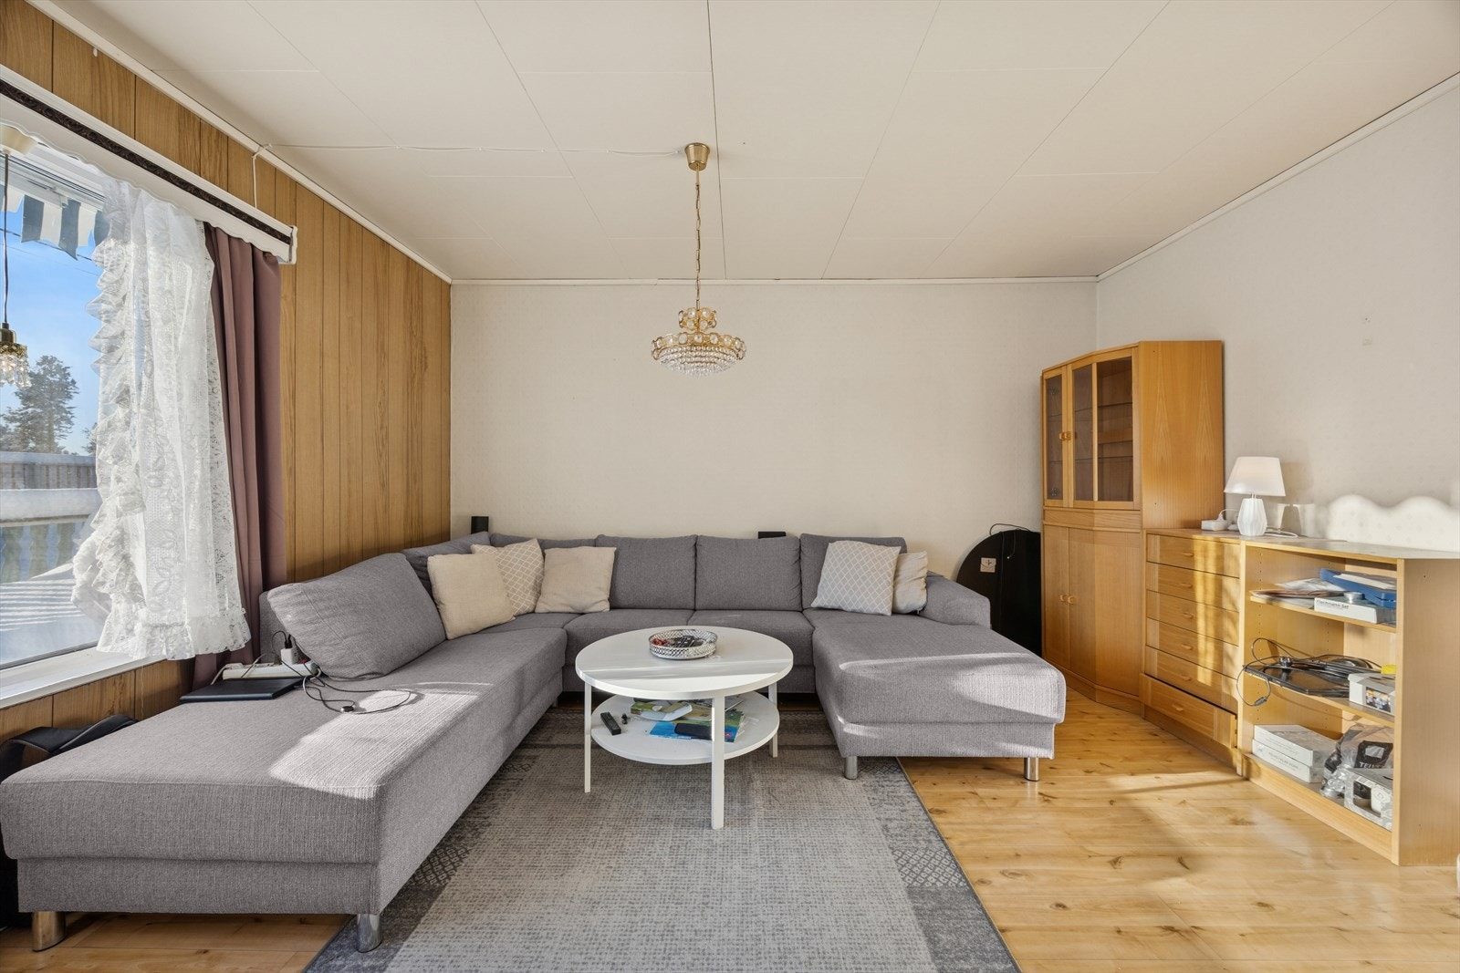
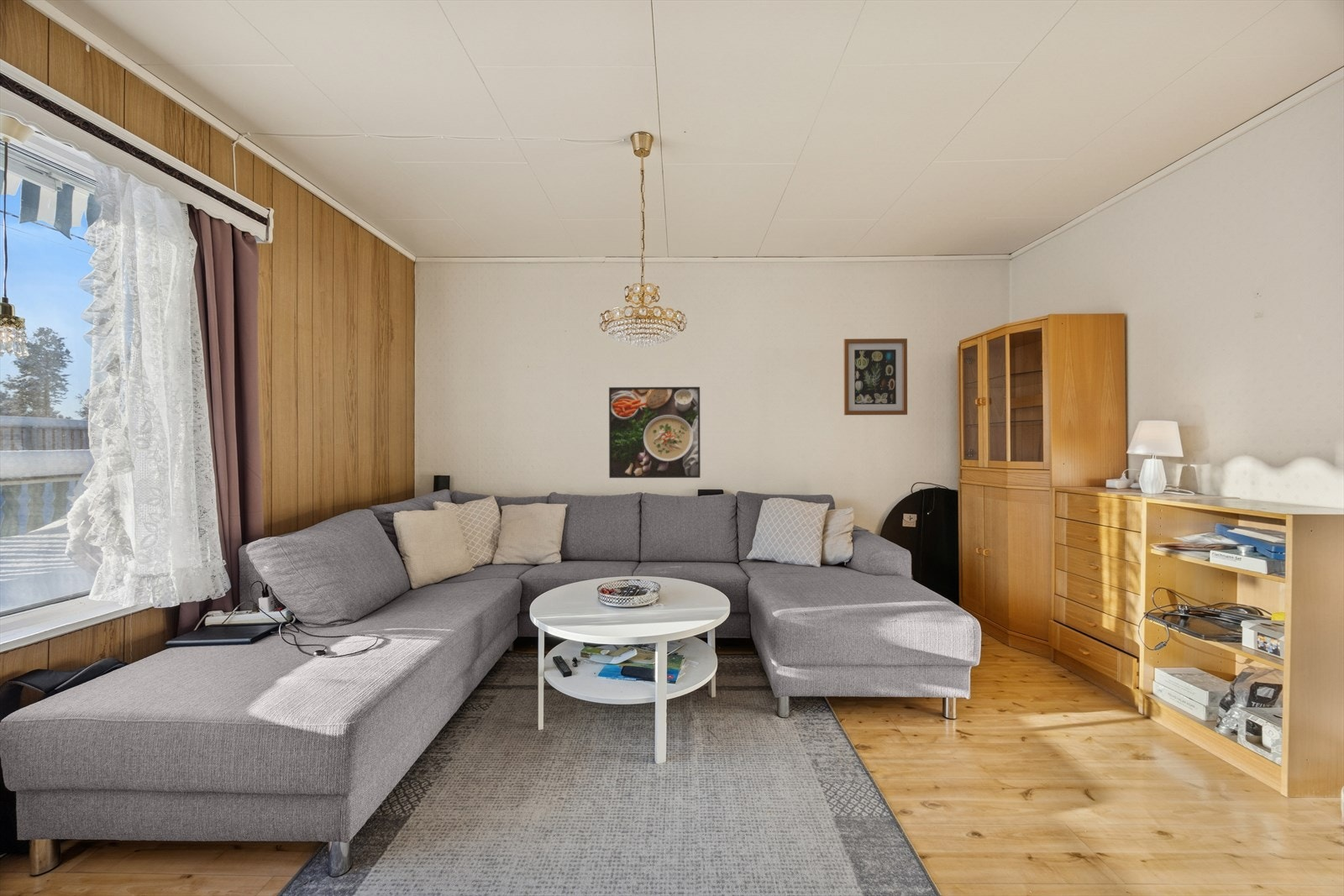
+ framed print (654, 432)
+ wall art (875, 376)
